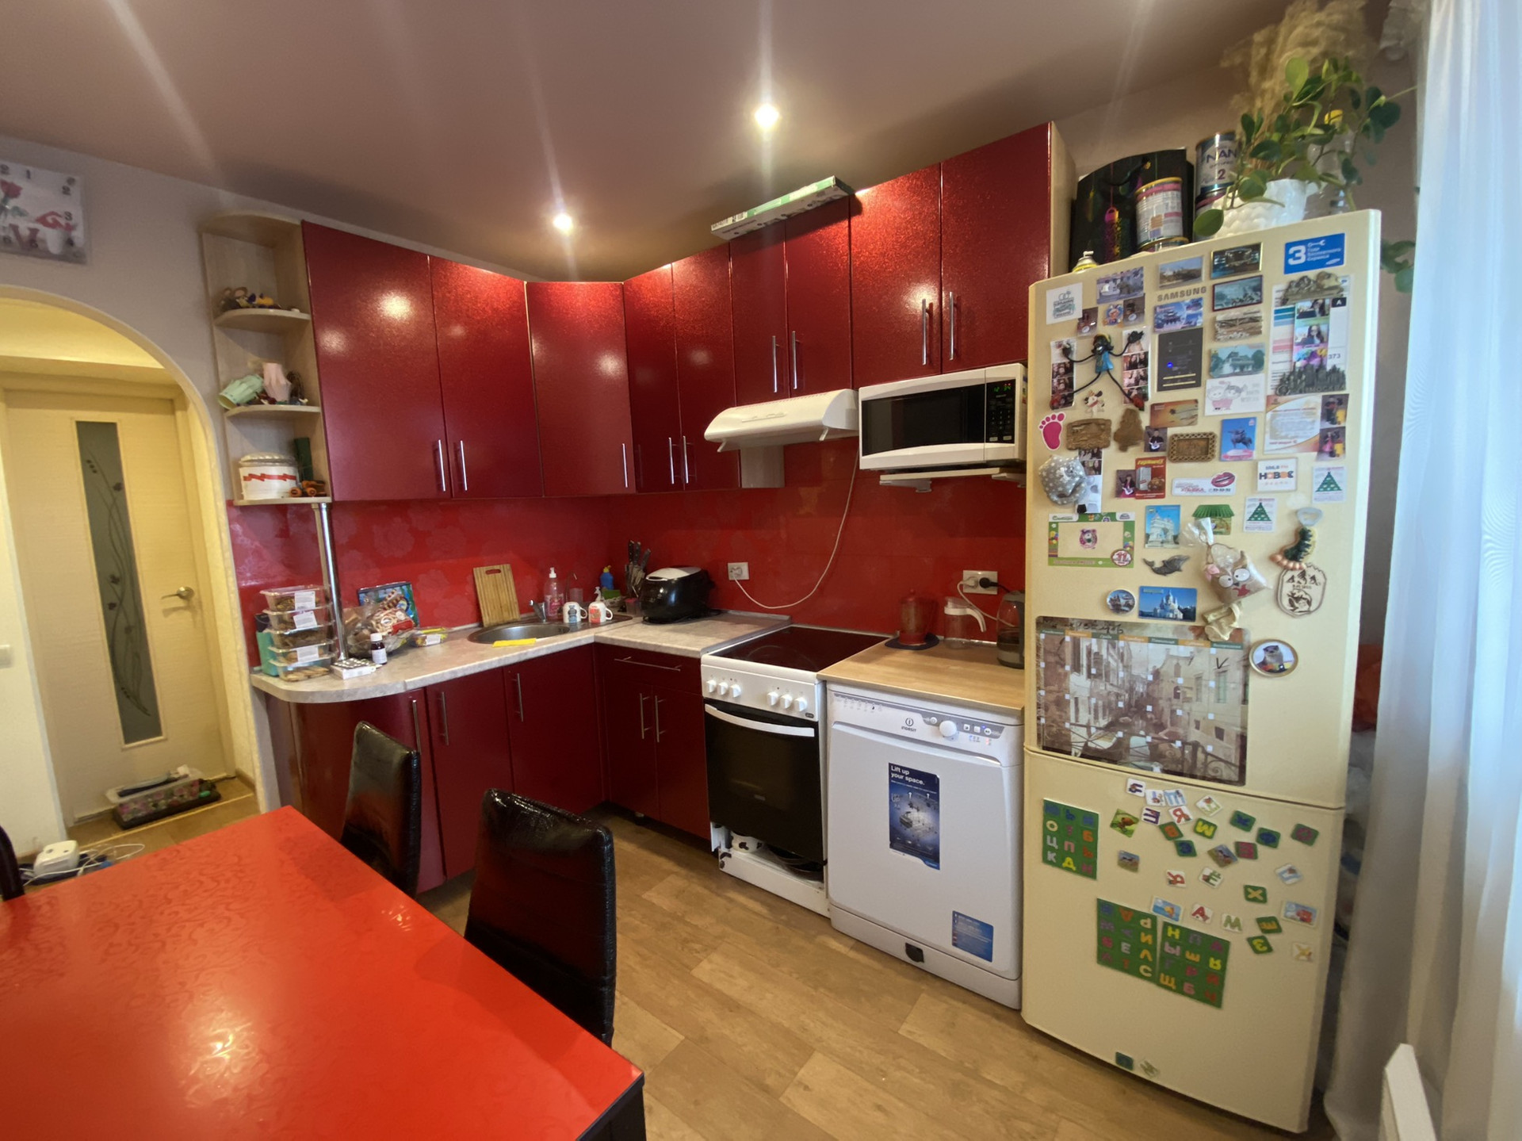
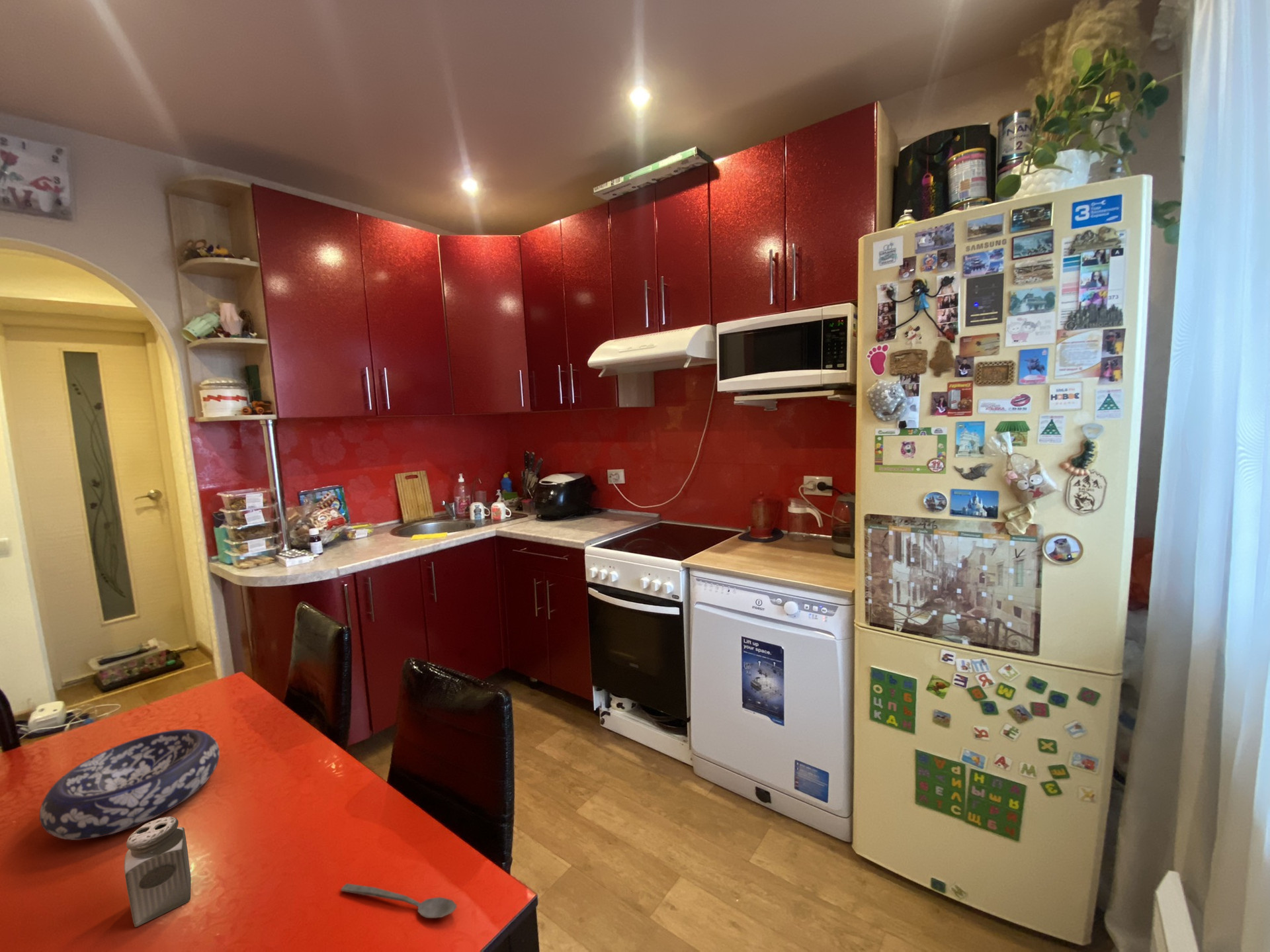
+ spoon (397, 898)
+ decorative bowl (138, 779)
+ salt shaker (157, 863)
